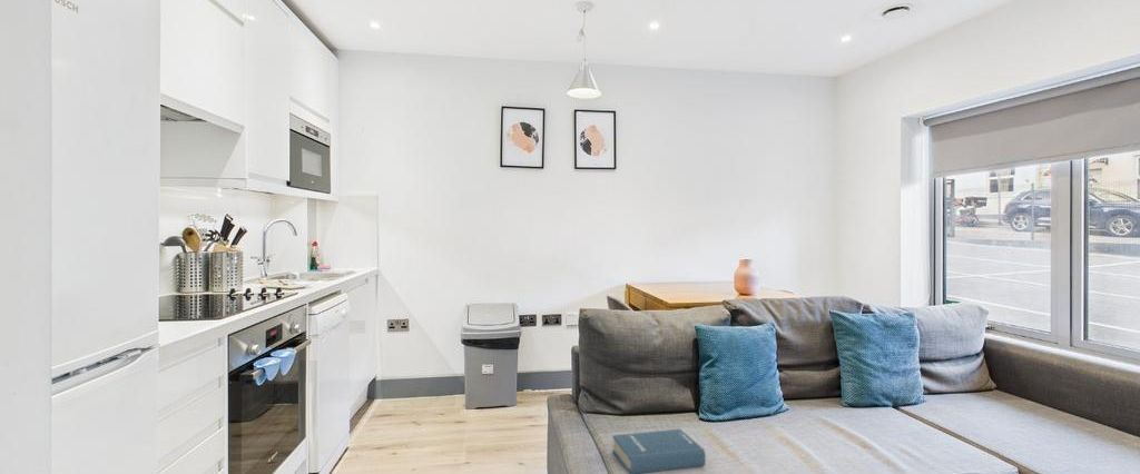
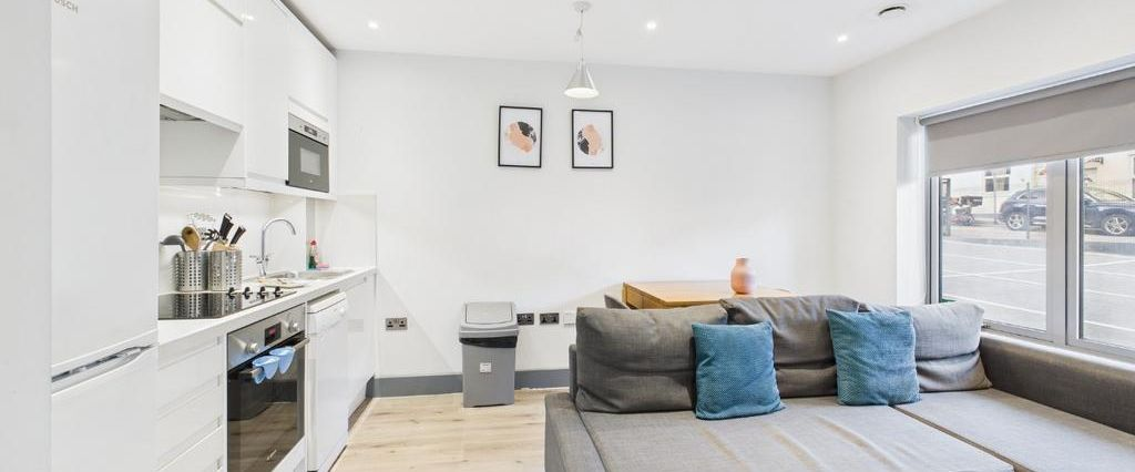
- hardback book (657, 451)
